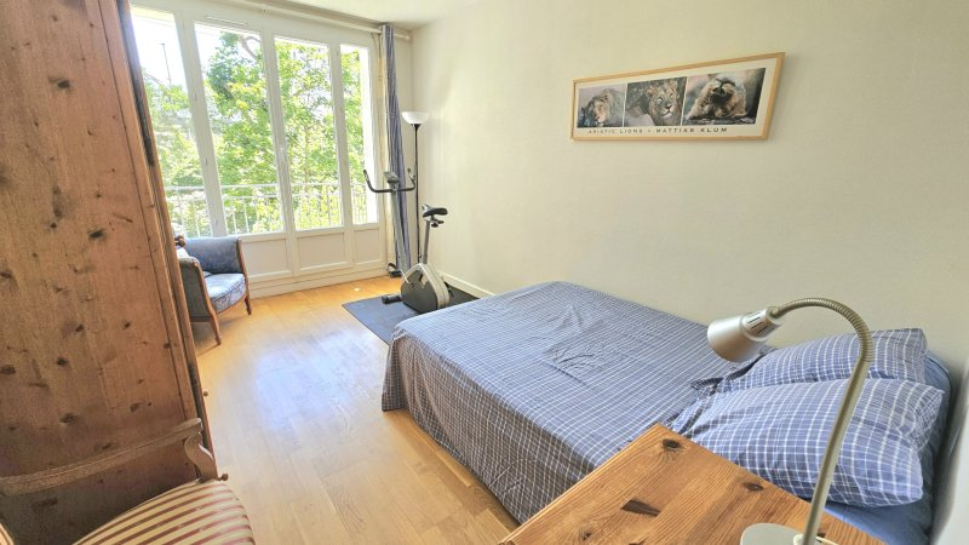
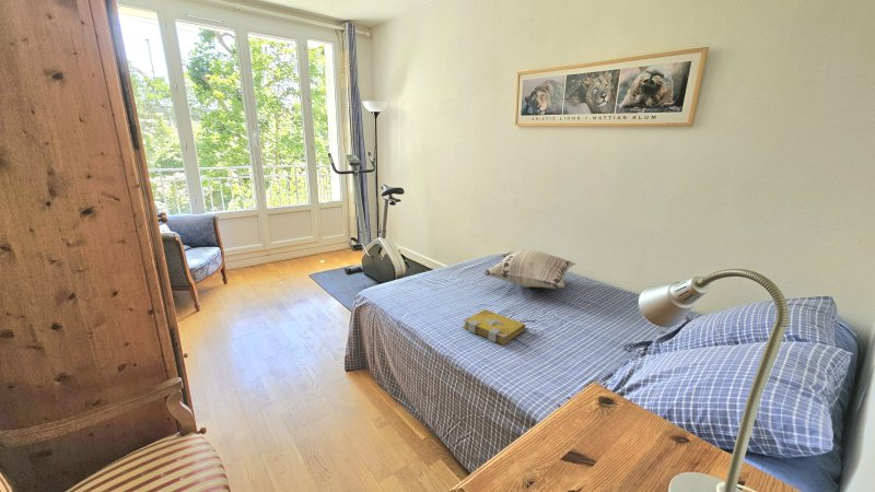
+ decorative pillow (530, 268)
+ spell book (491, 324)
